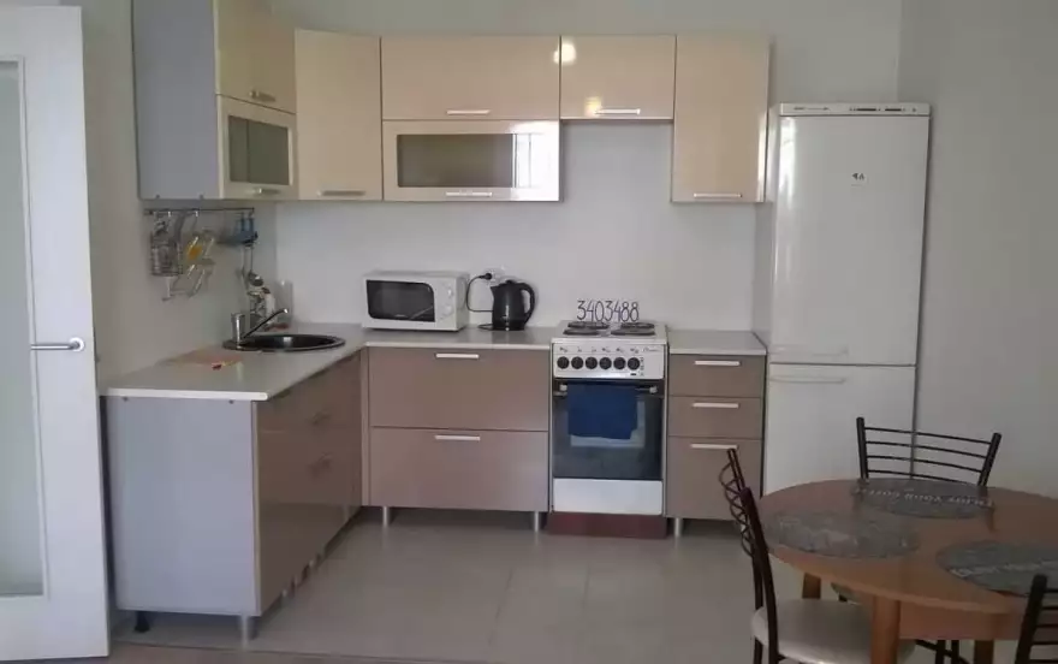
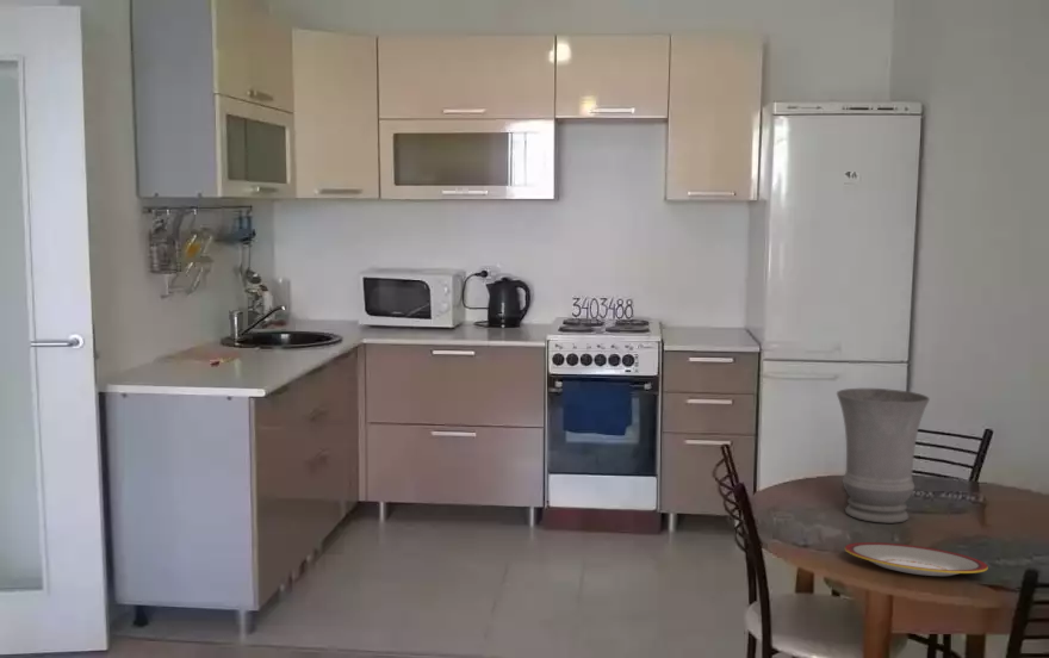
+ plate (913, 561)
+ vase (879, 454)
